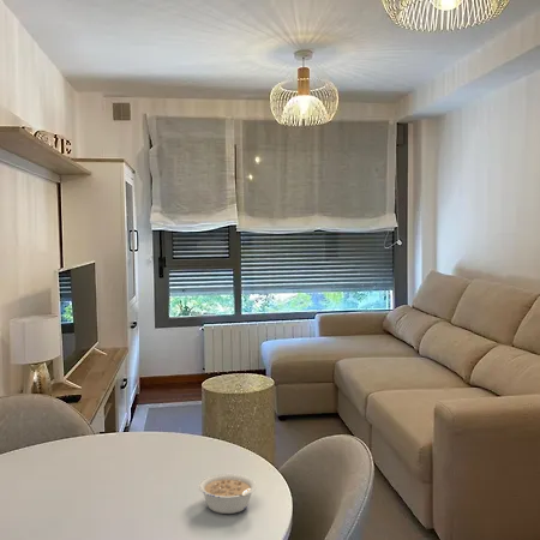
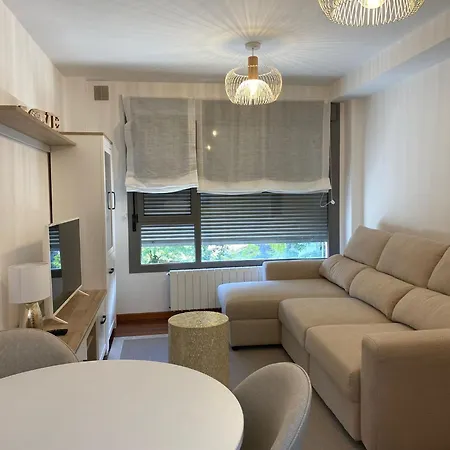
- legume (229, 493)
